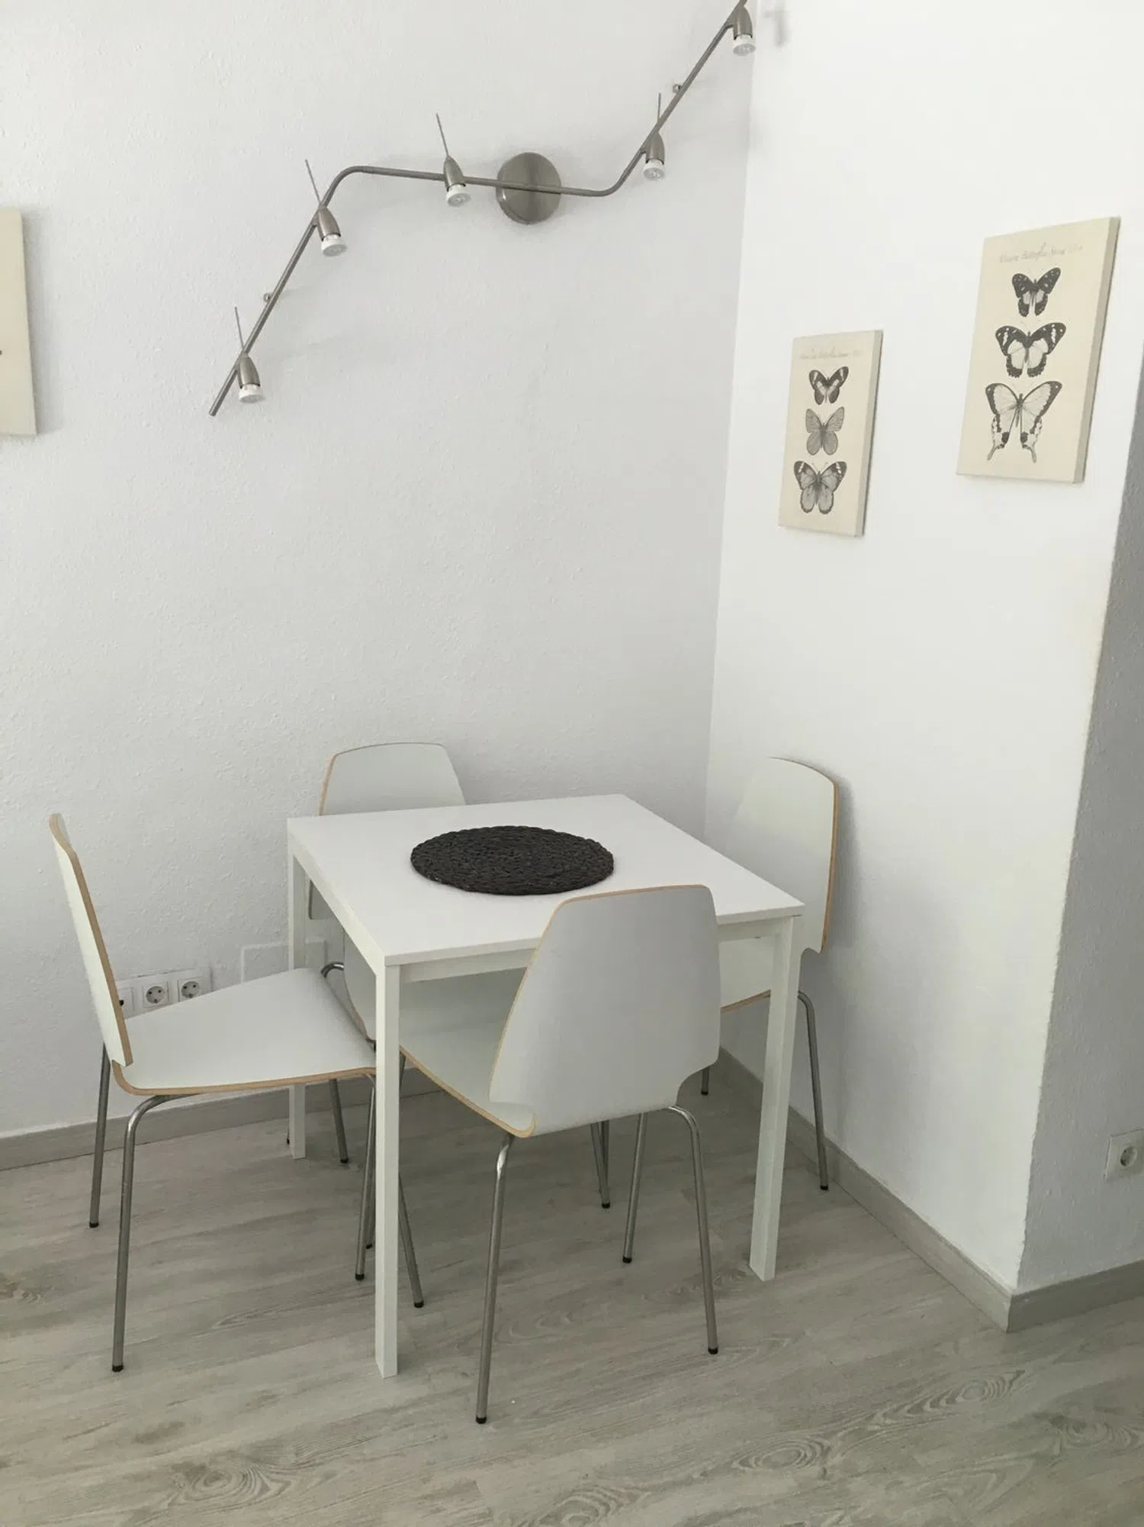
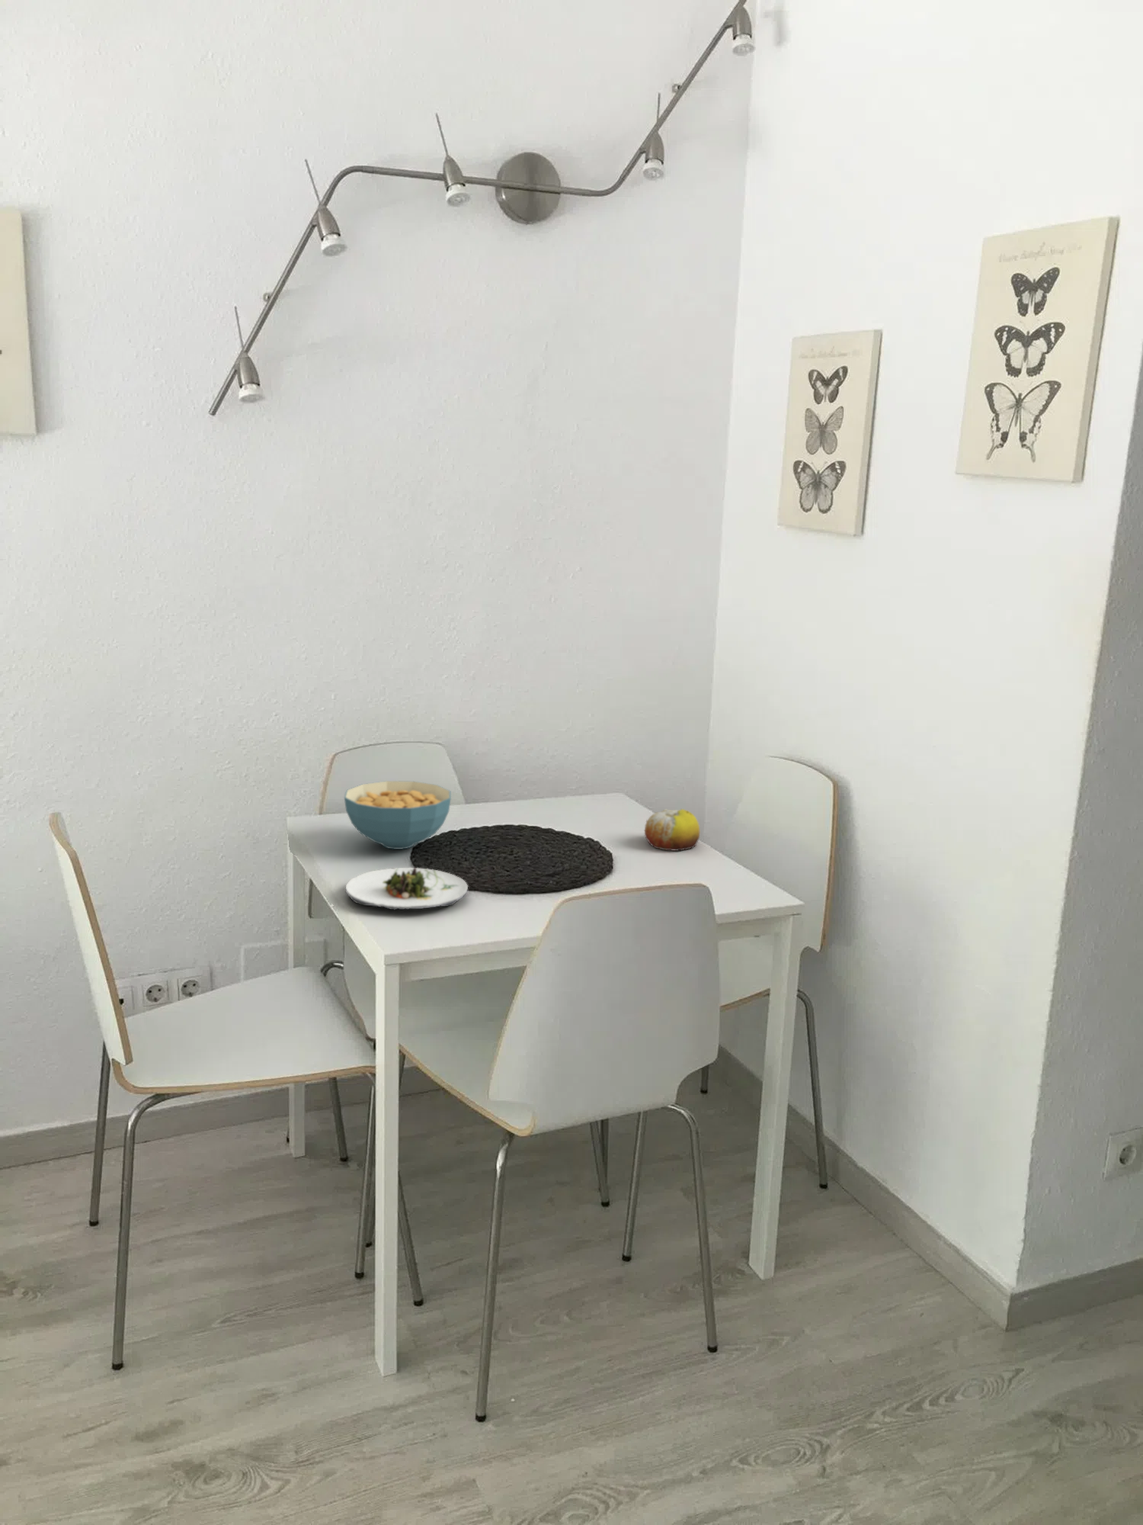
+ fruit (671, 826)
+ salad plate (407, 881)
+ cereal bowl (397, 819)
